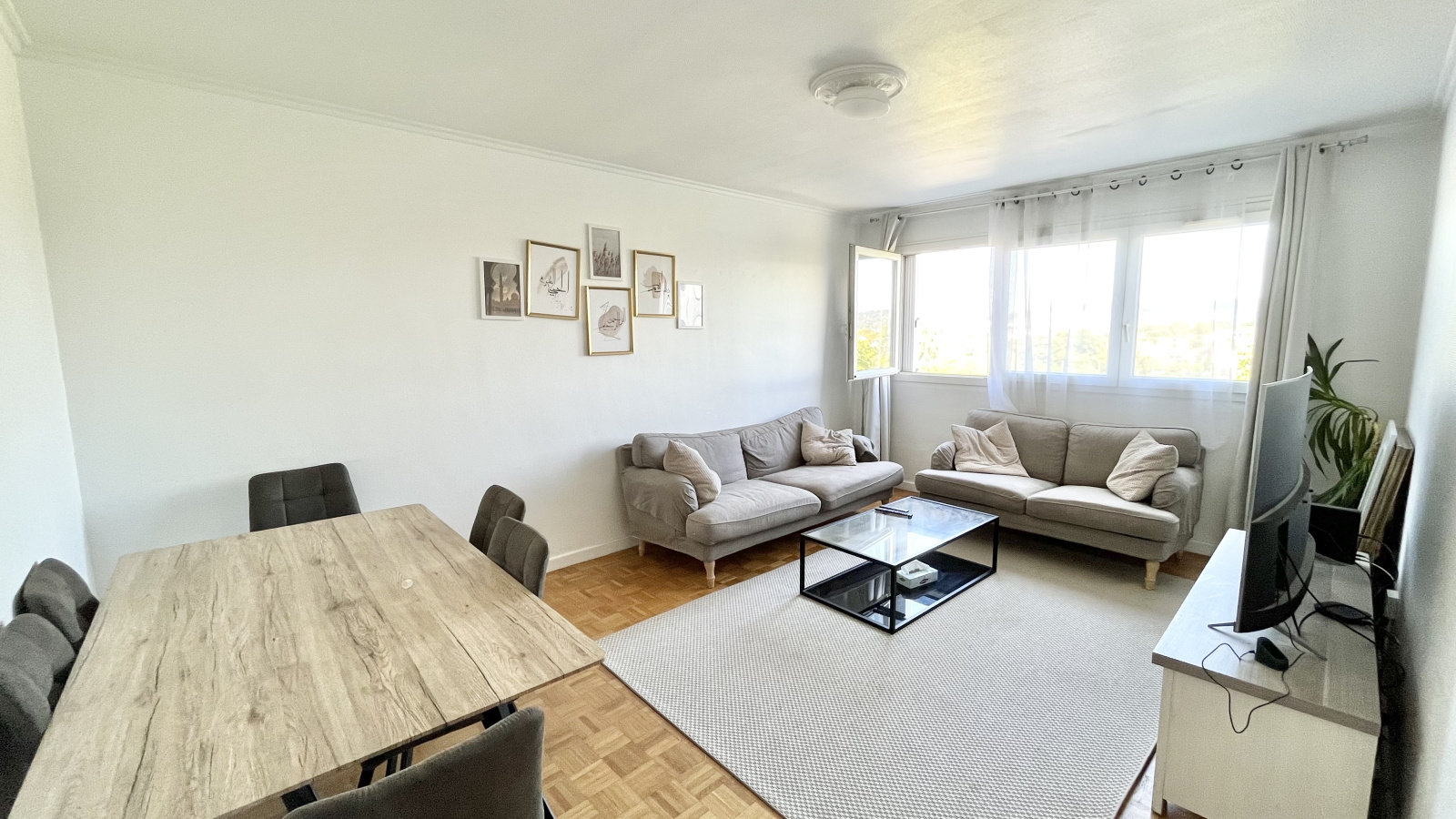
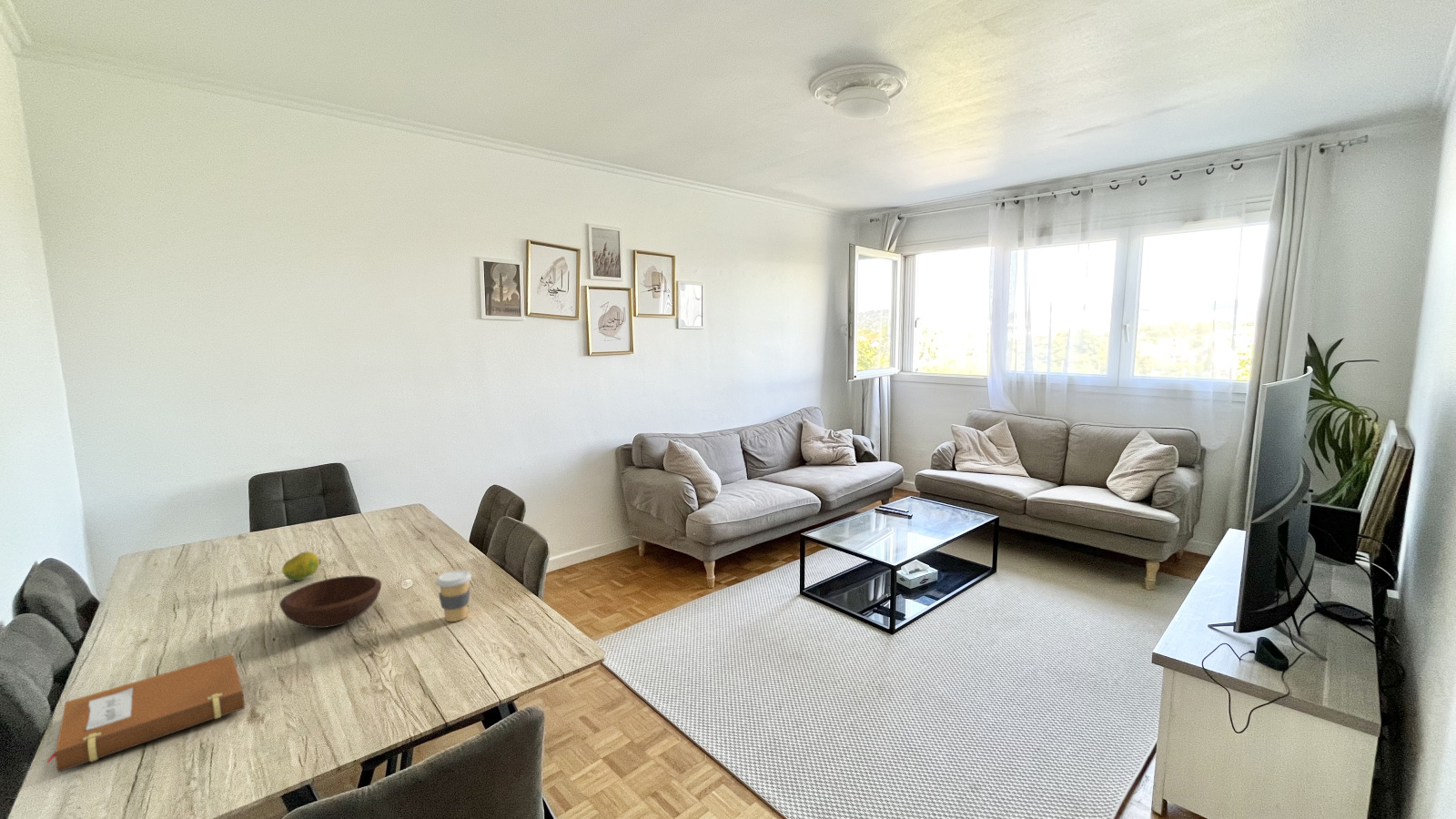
+ bowl (333, 605)
+ notebook (152, 708)
+ coffee cup (455, 596)
+ fruit (300, 566)
